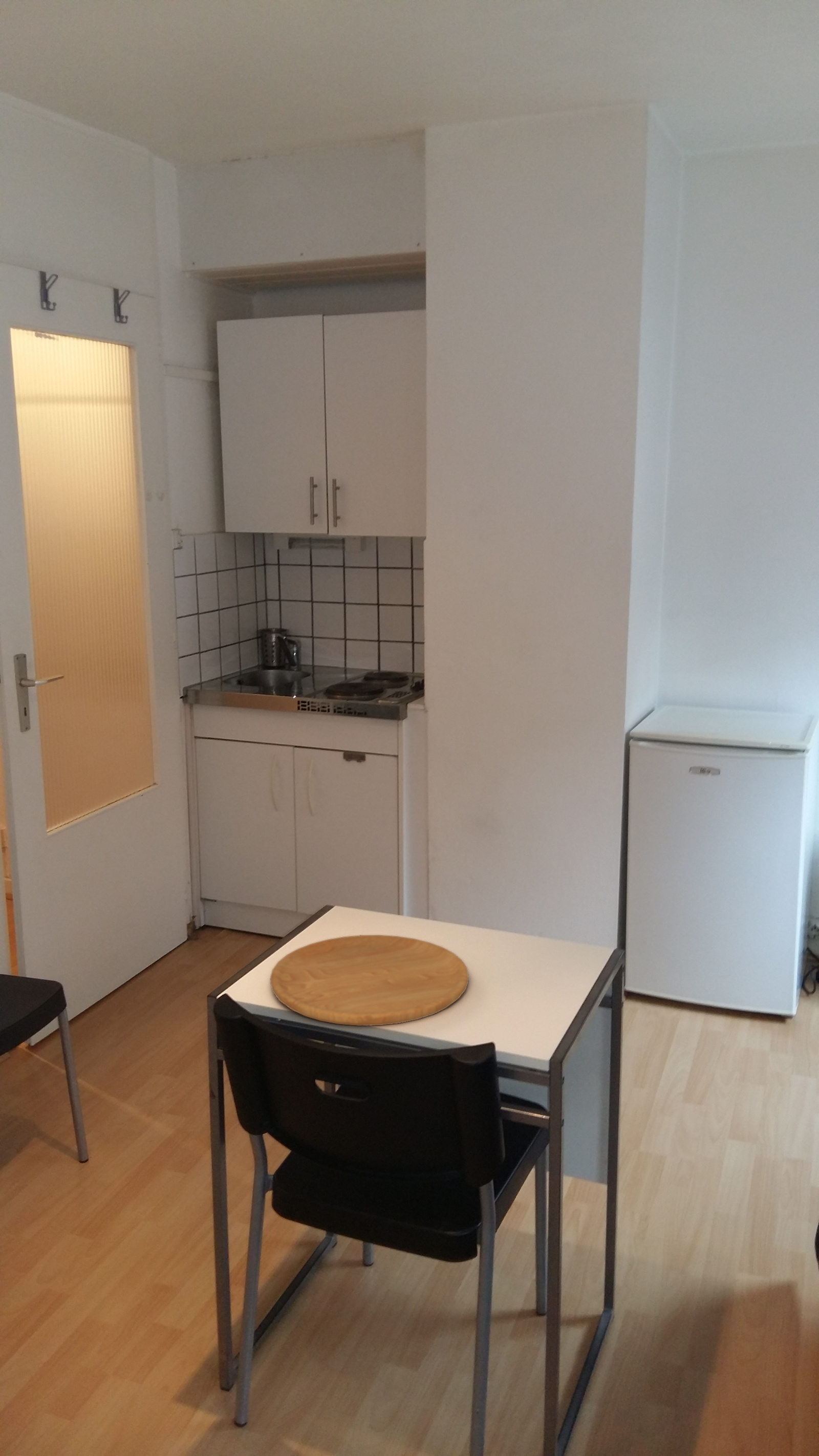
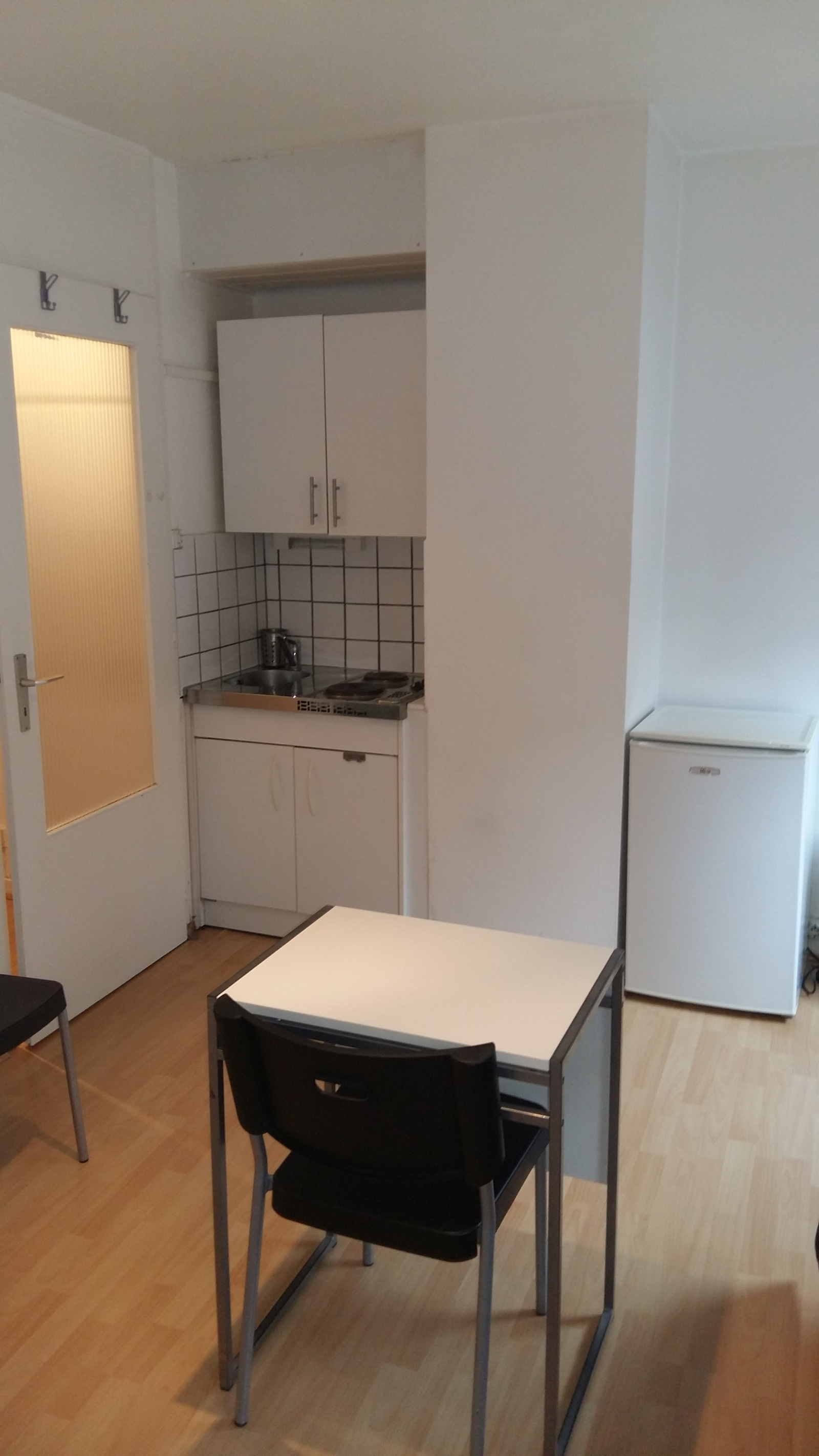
- cutting board (370, 977)
